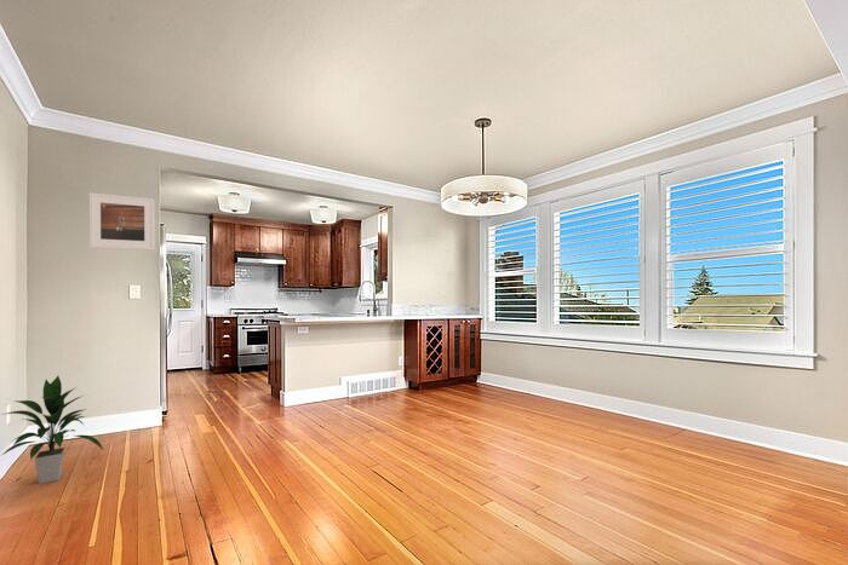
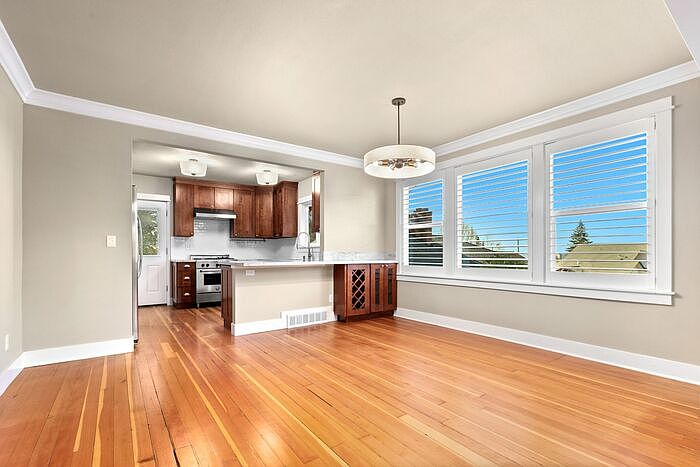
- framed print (122, 221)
- indoor plant (52, 428)
